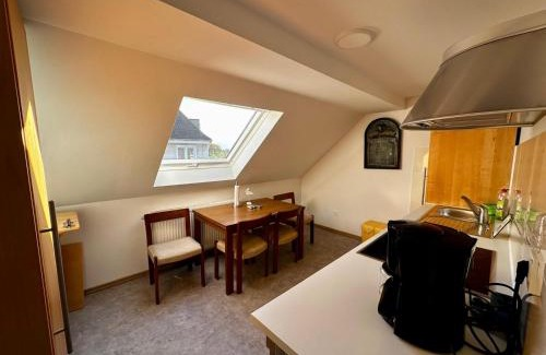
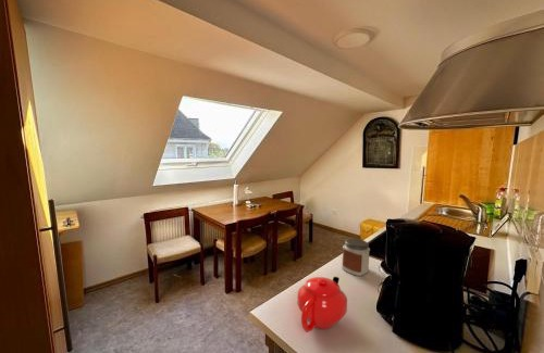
+ jar (355, 255)
+ teapot (321, 299)
